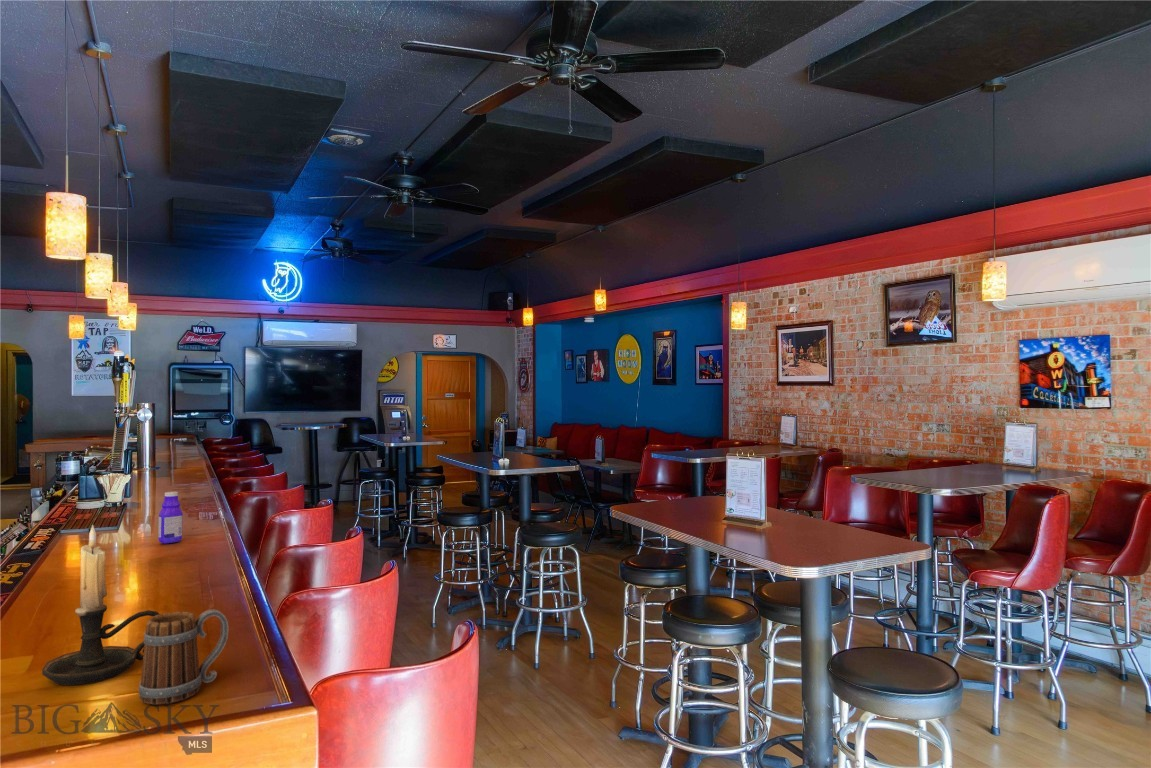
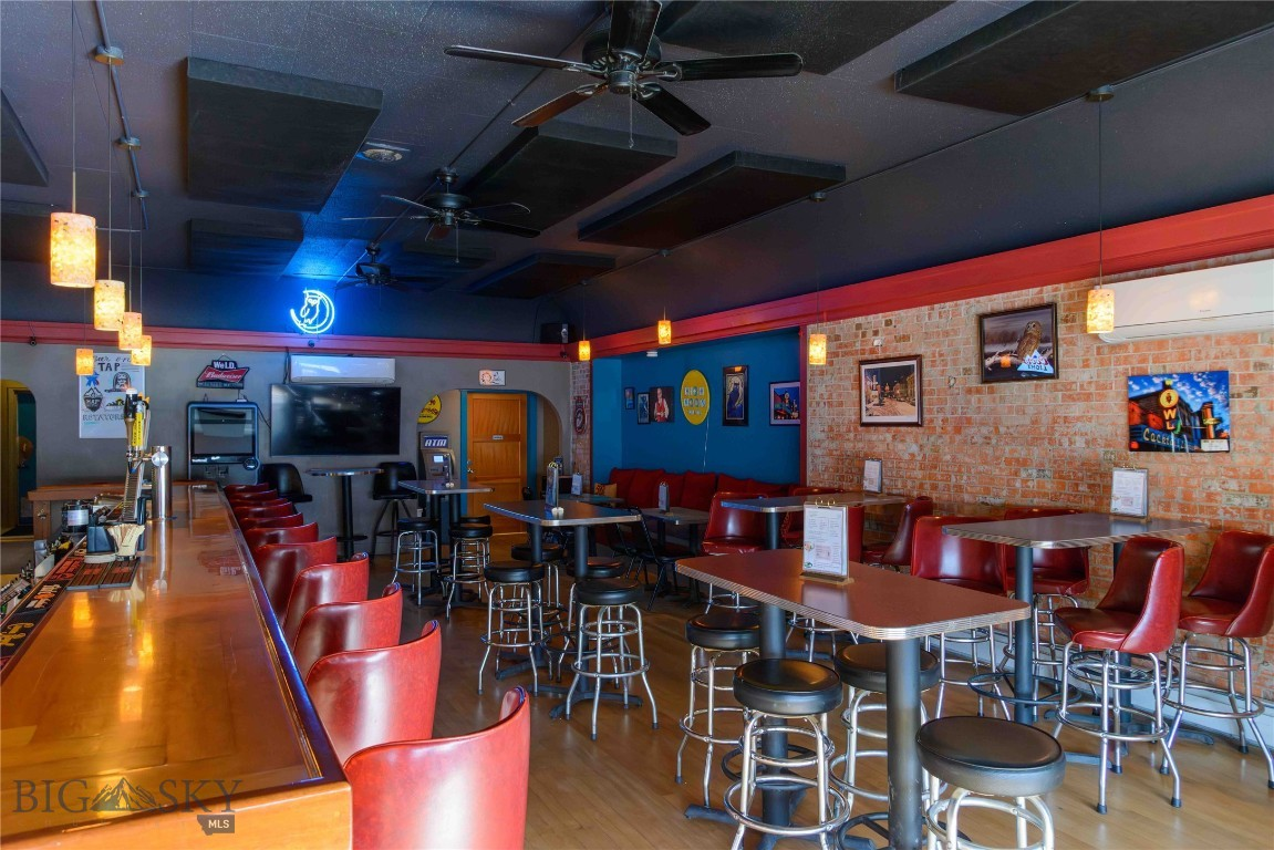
- candle holder (106, 595)
- beer mug (184, 652)
- bottle (170, 517)
